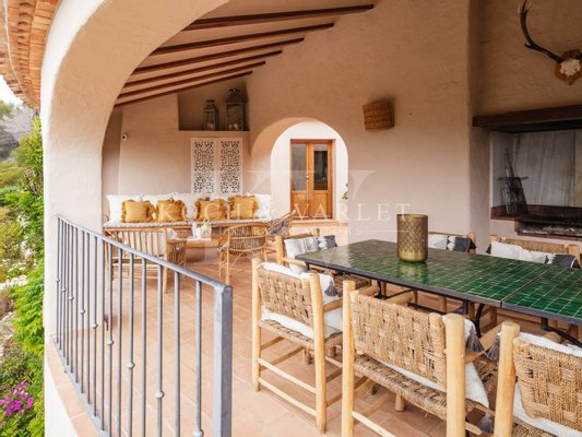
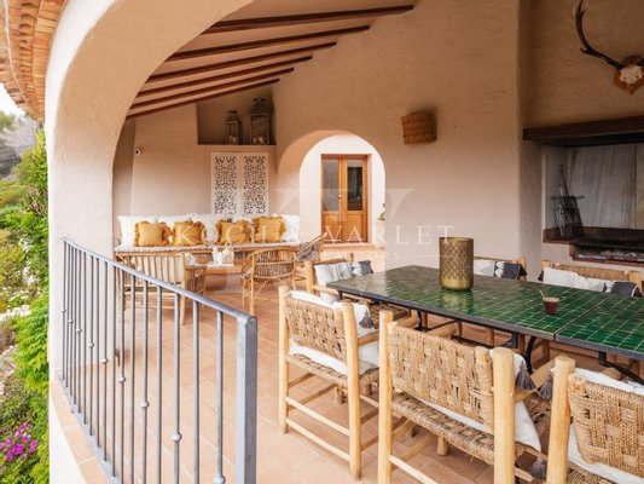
+ cup (544, 299)
